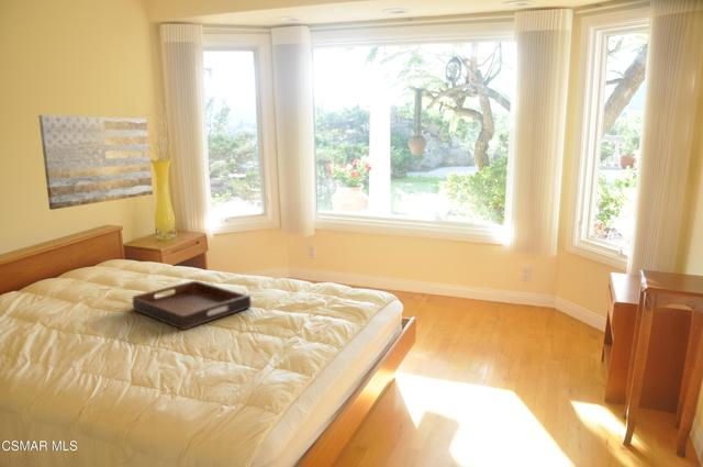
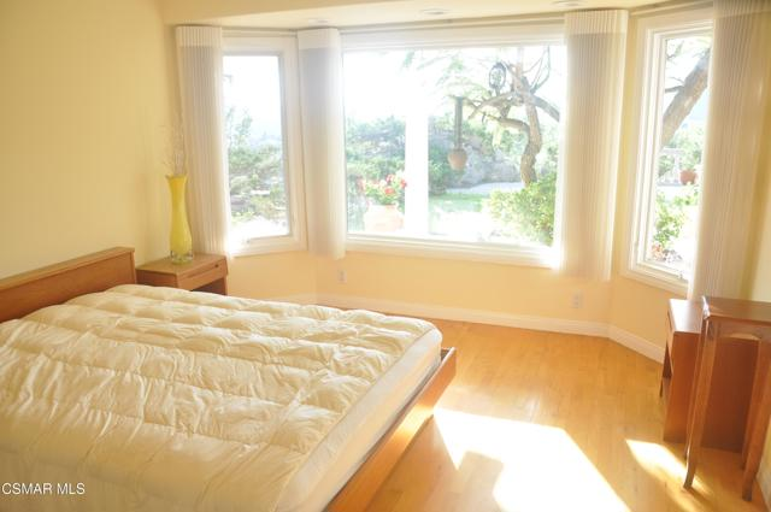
- wall art (102, 159)
- serving tray (190, 302)
